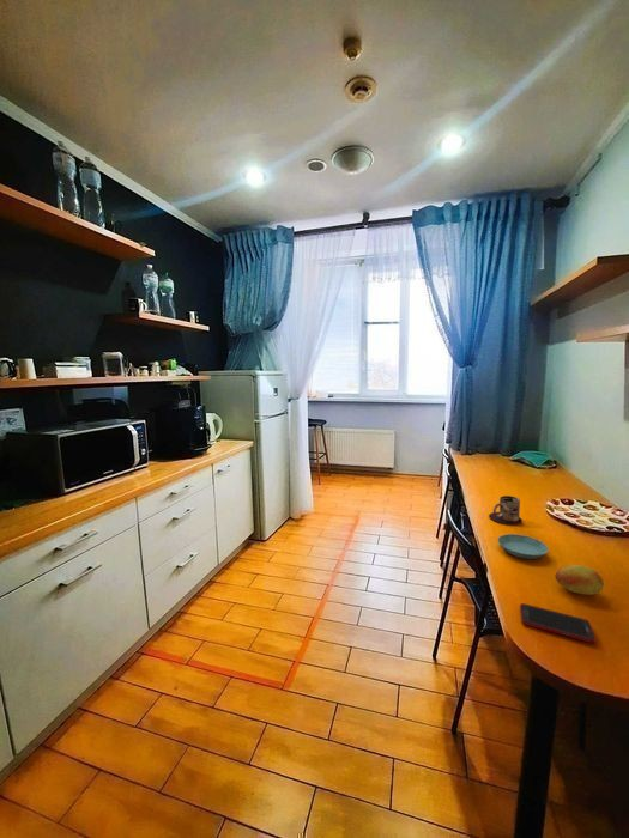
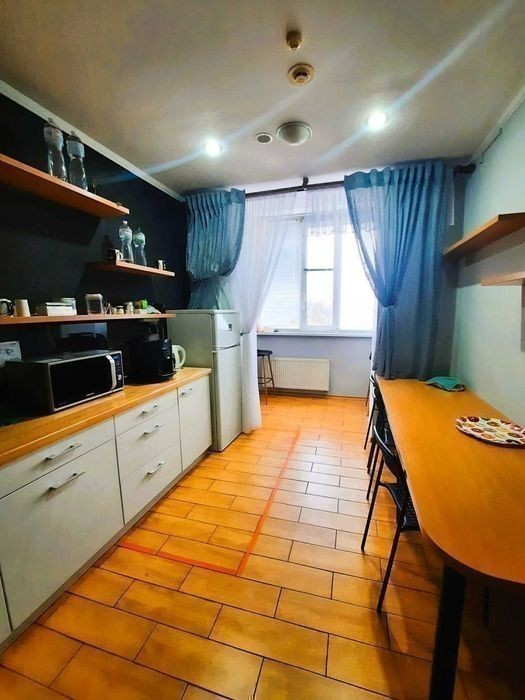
- mug (506, 508)
- cell phone (555, 621)
- saucer (521, 547)
- fruit (579, 578)
